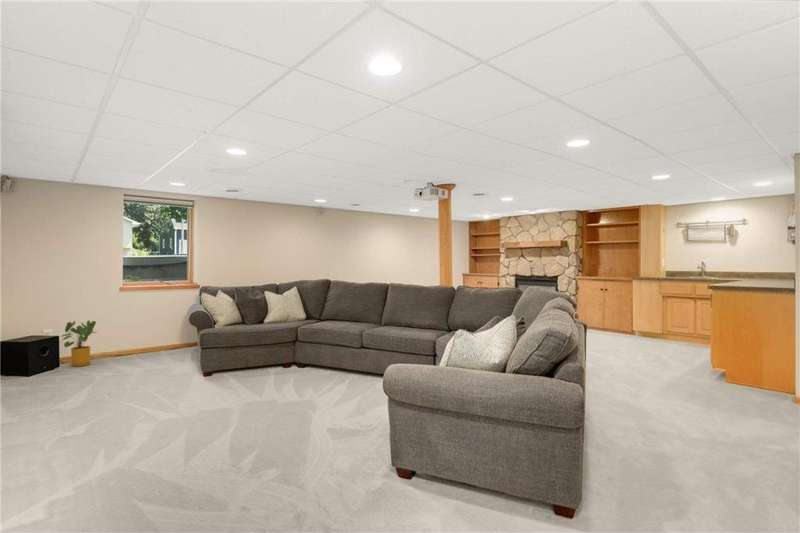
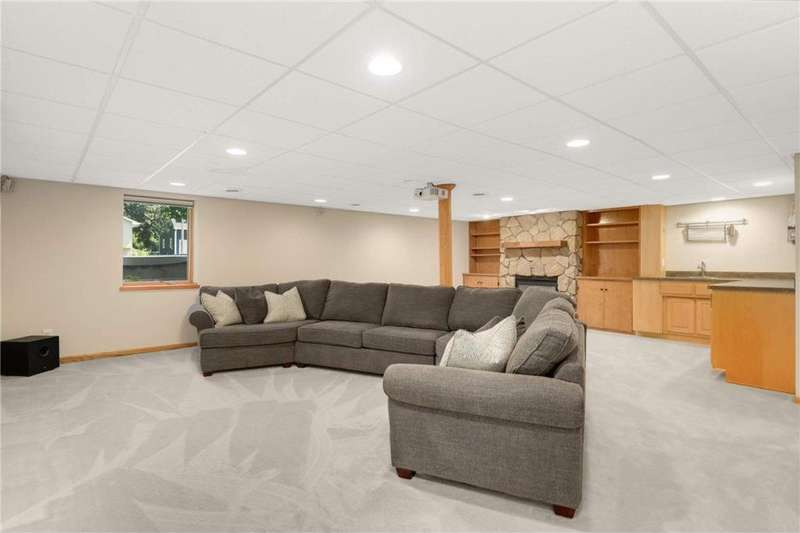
- house plant (78, 343)
